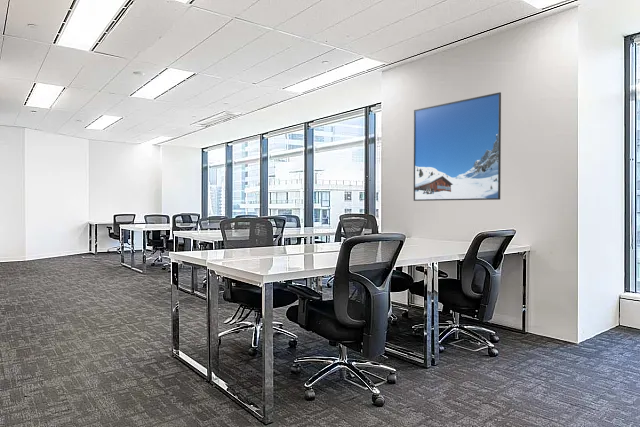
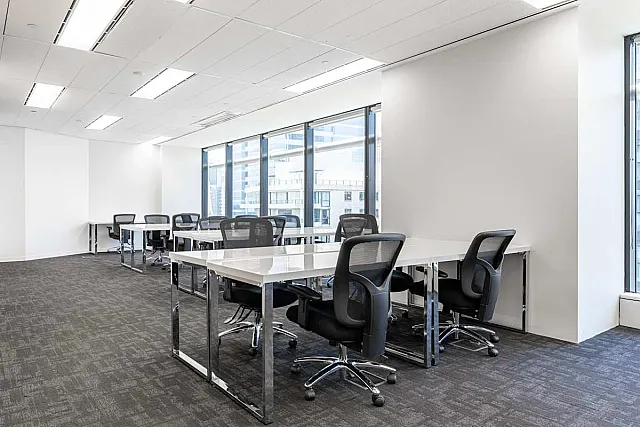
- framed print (453, 151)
